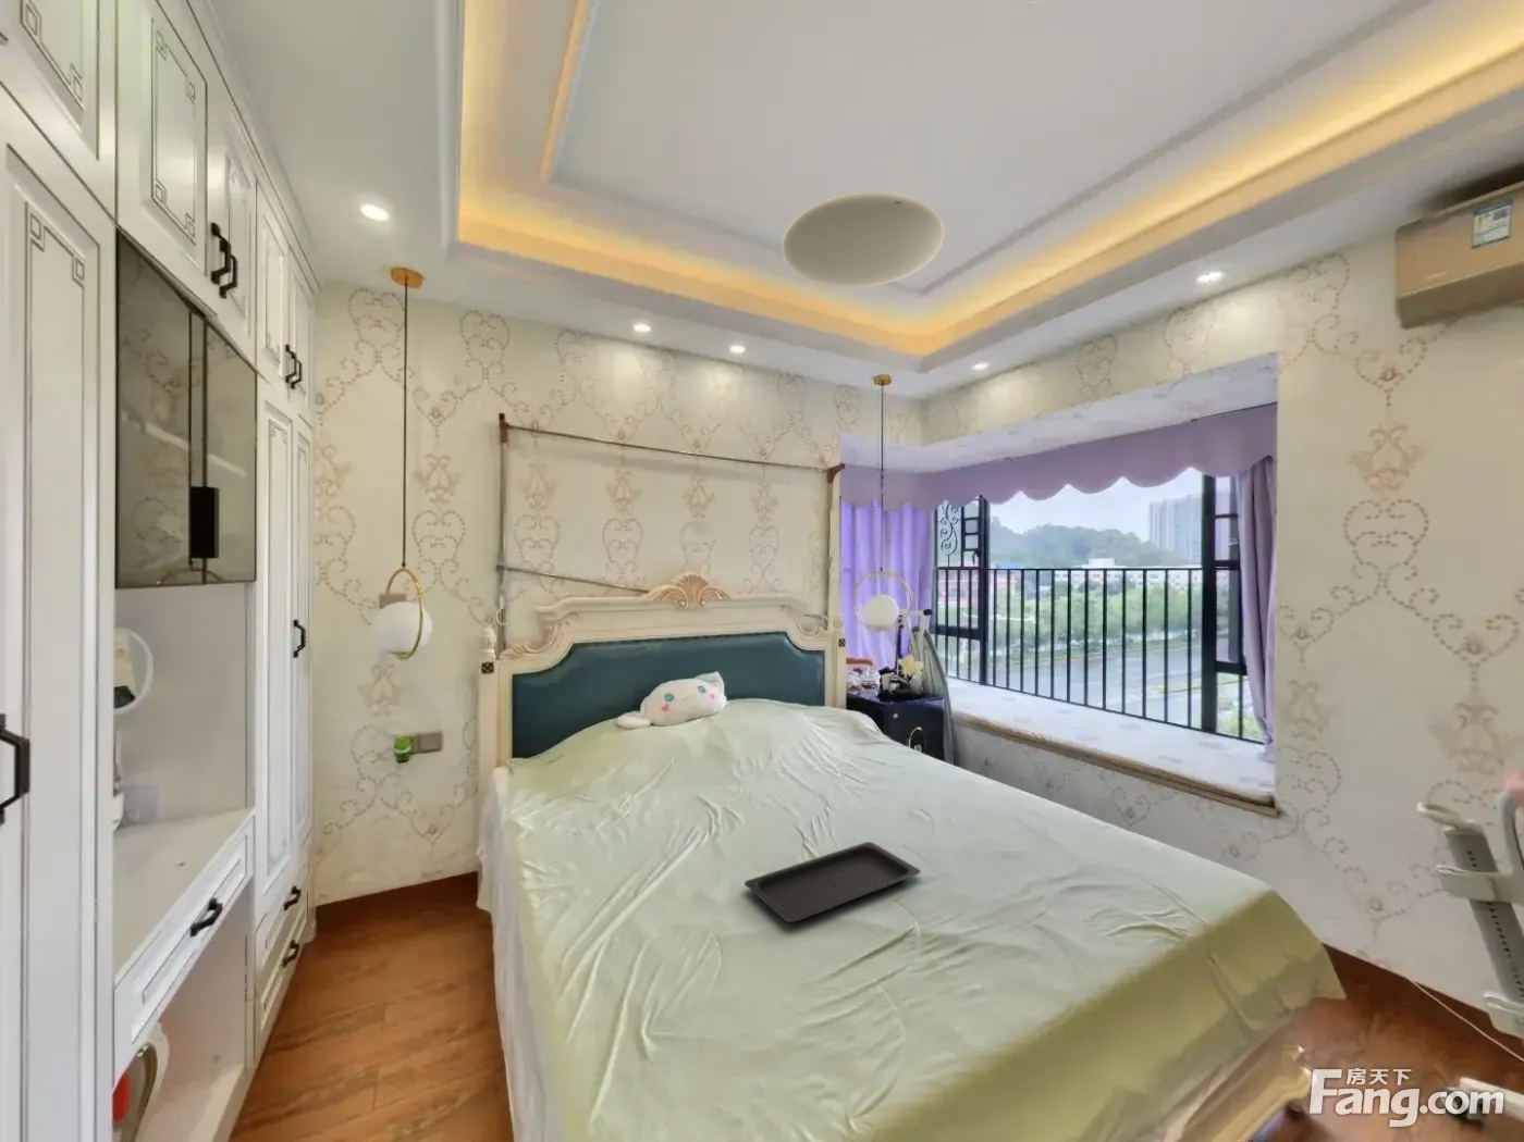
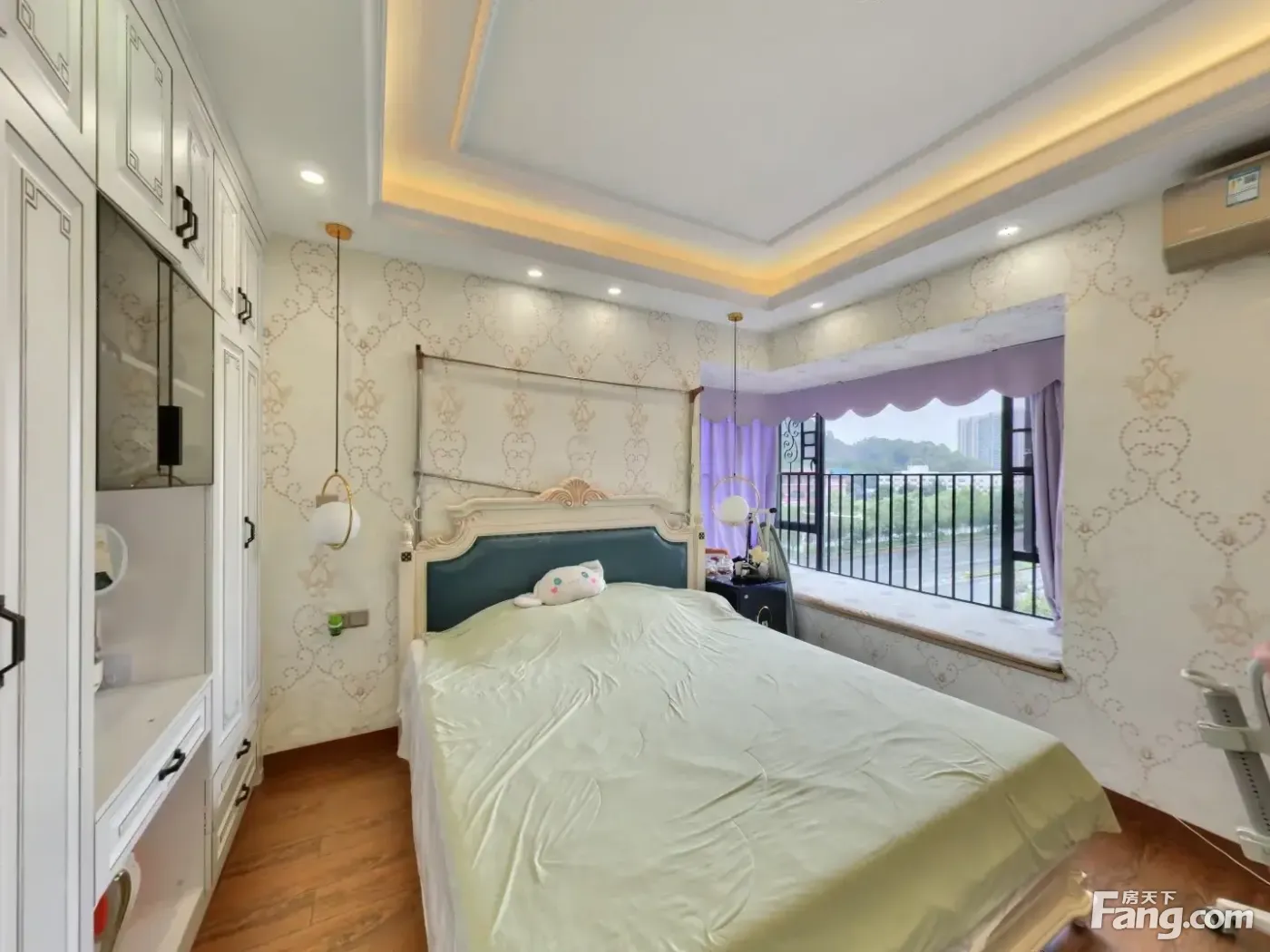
- ceiling light (862, 245)
- serving tray (834, 880)
